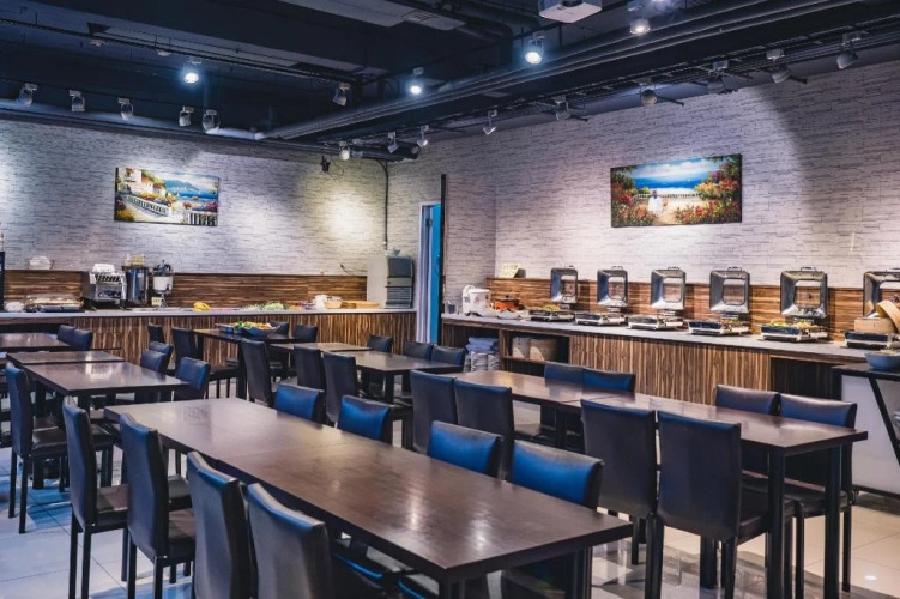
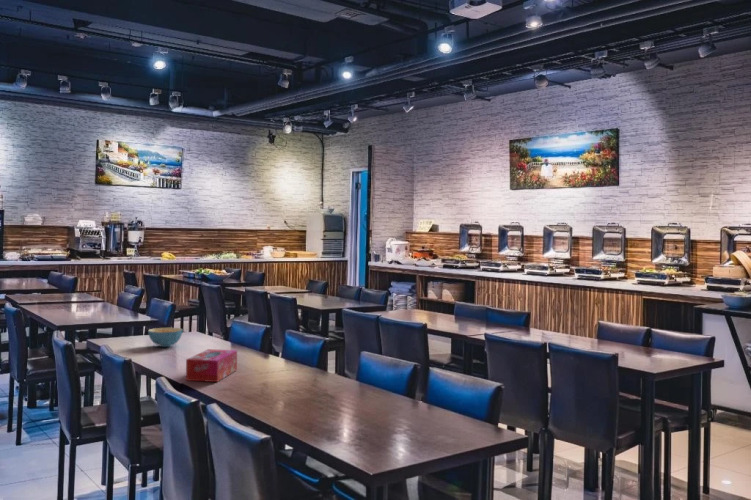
+ cereal bowl (165, 338)
+ tissue box (212, 364)
